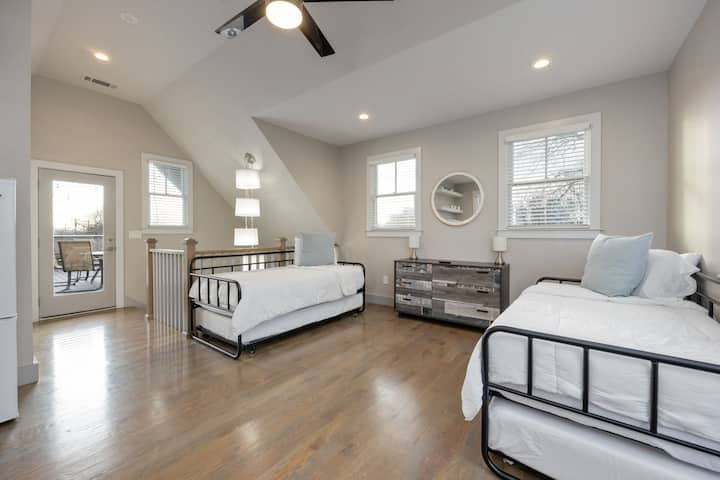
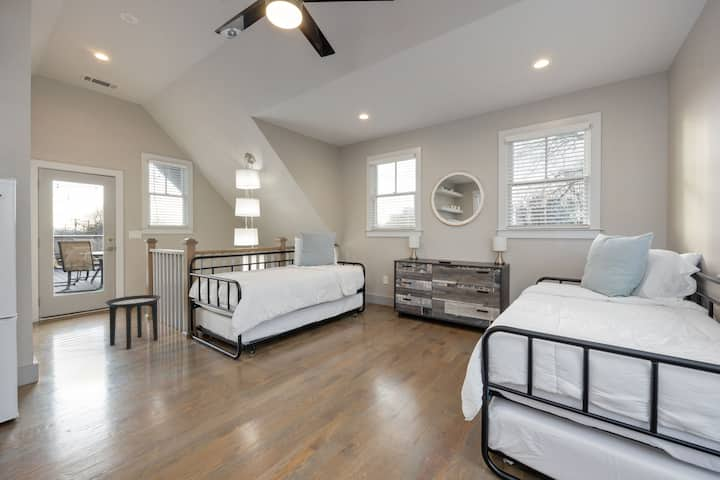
+ side table (137, 320)
